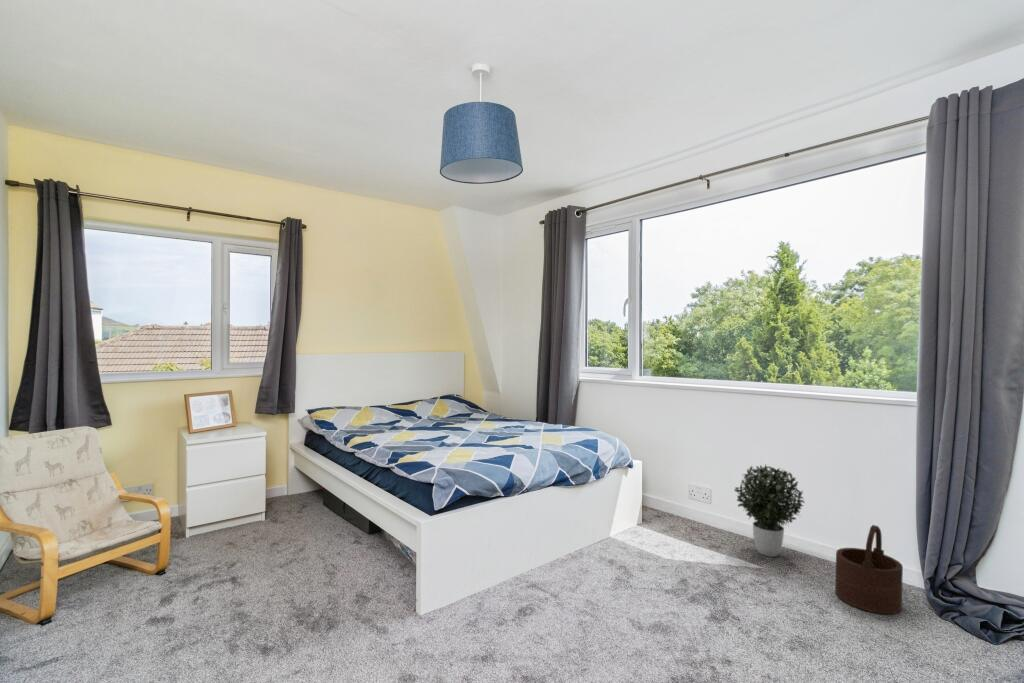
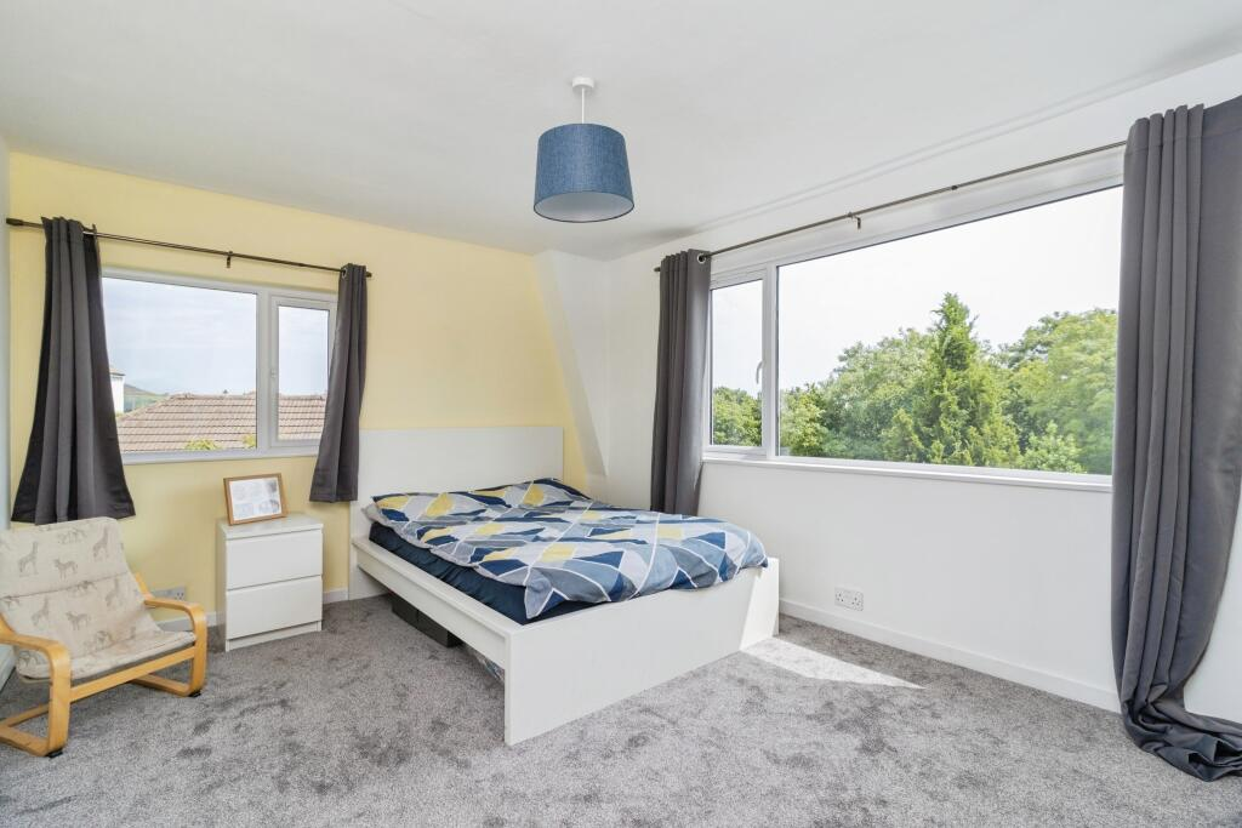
- wooden bucket (868, 562)
- potted plant (769, 509)
